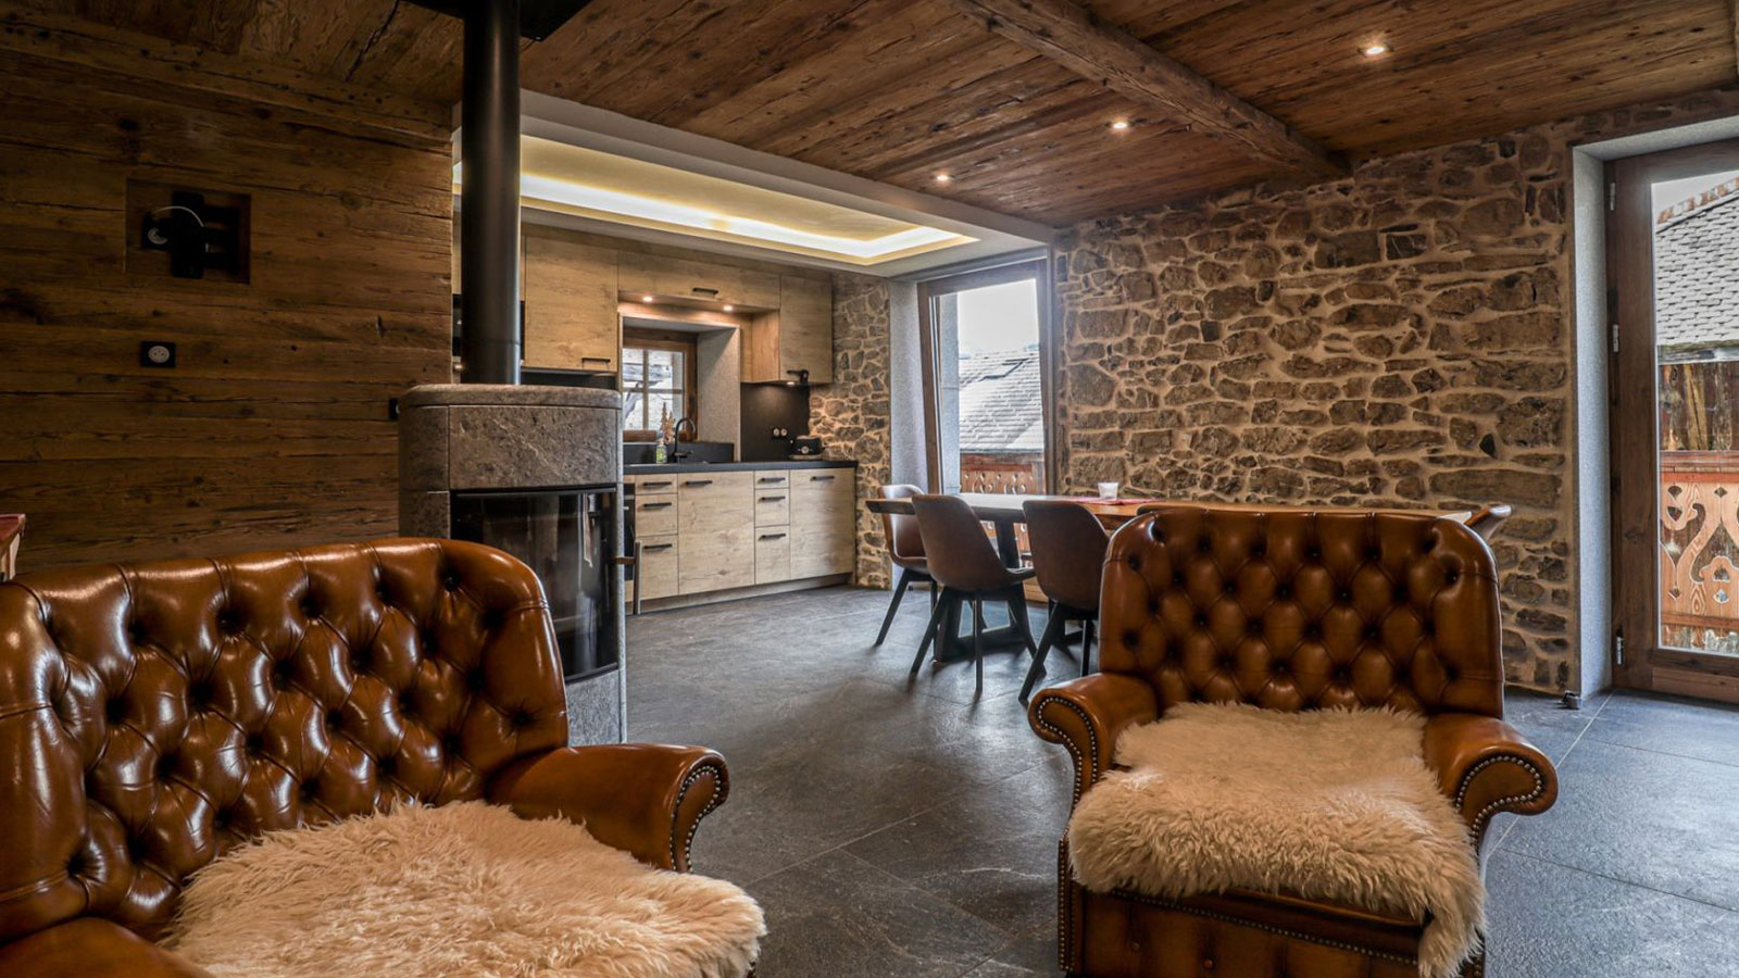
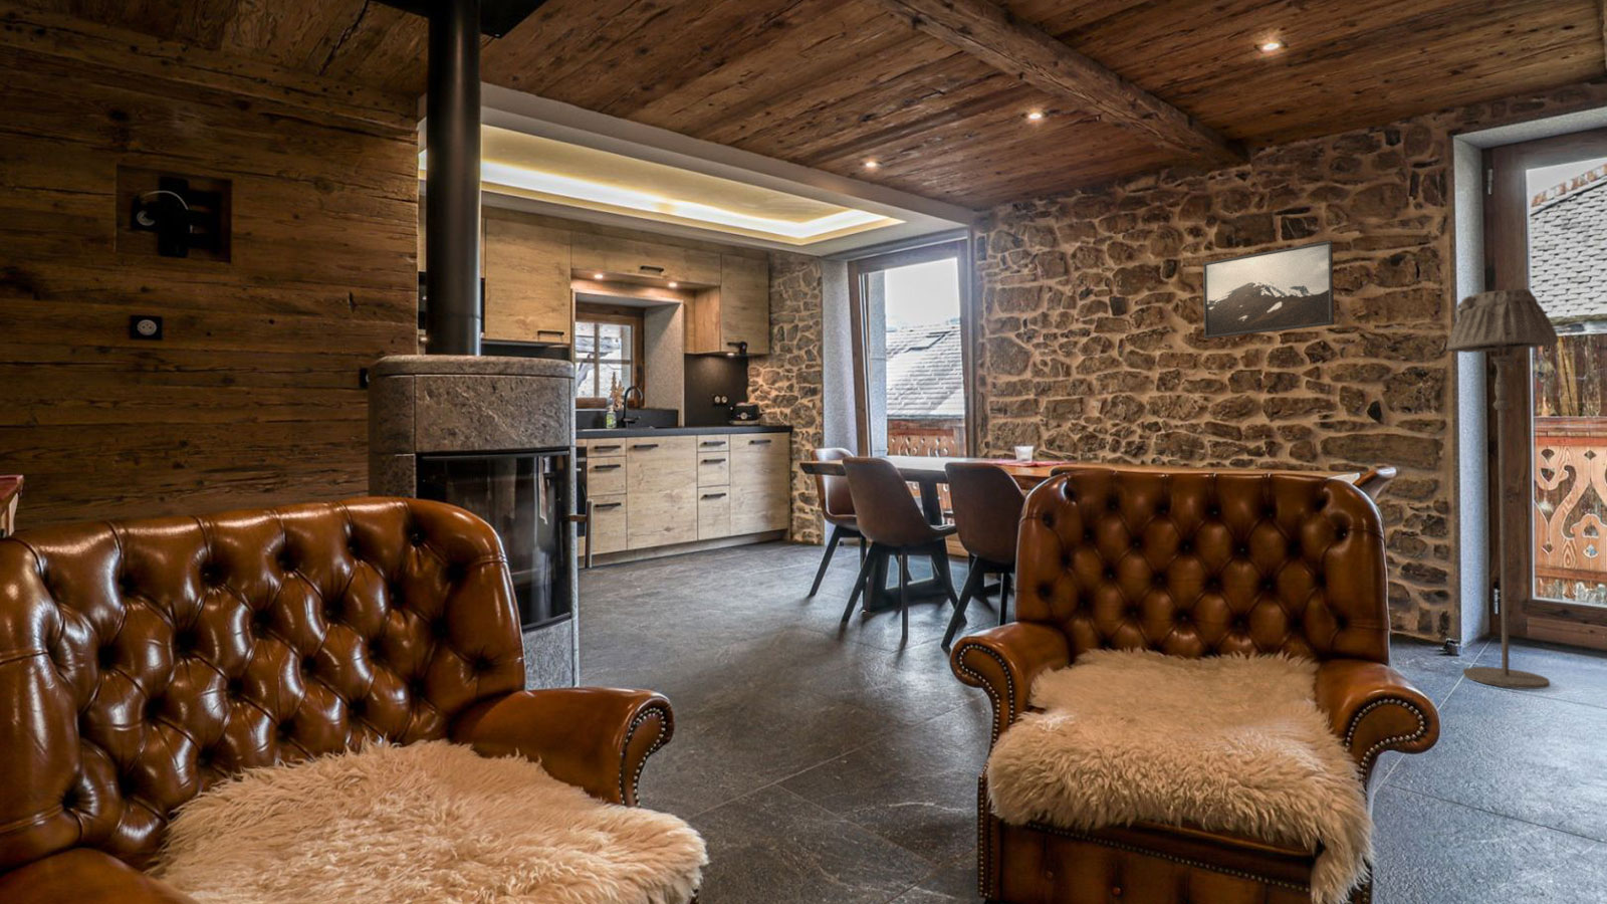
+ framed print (1265, 291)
+ floor lamp (1502, 486)
